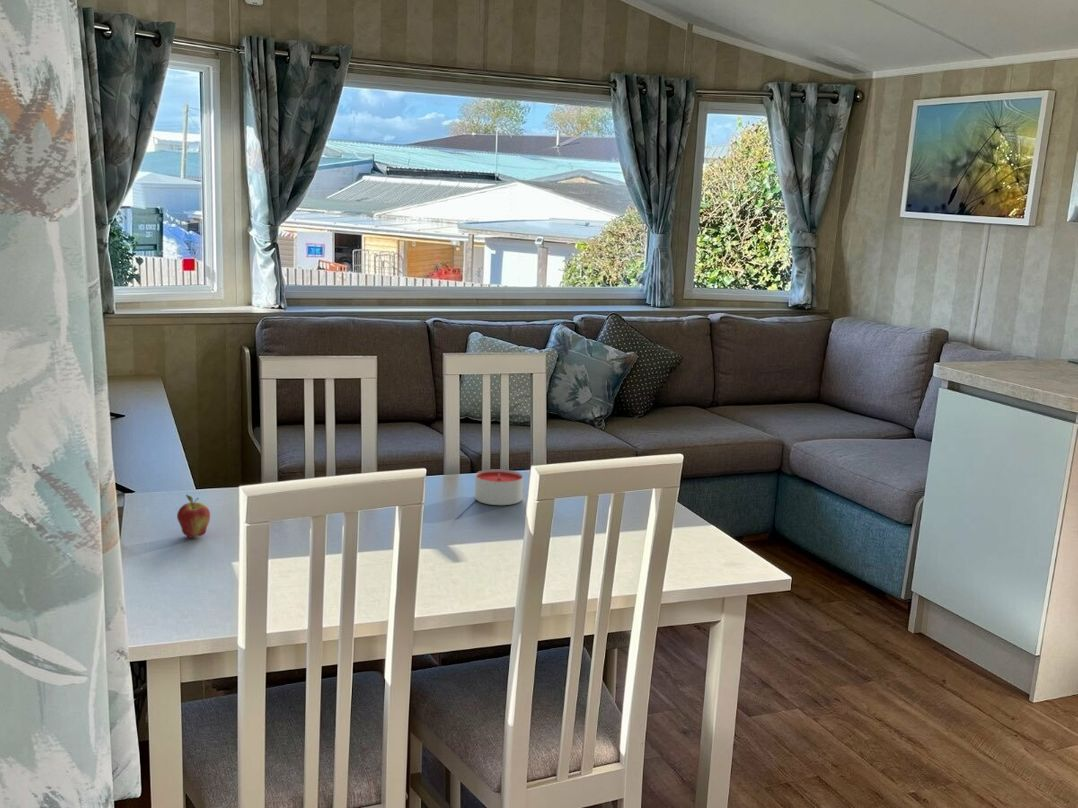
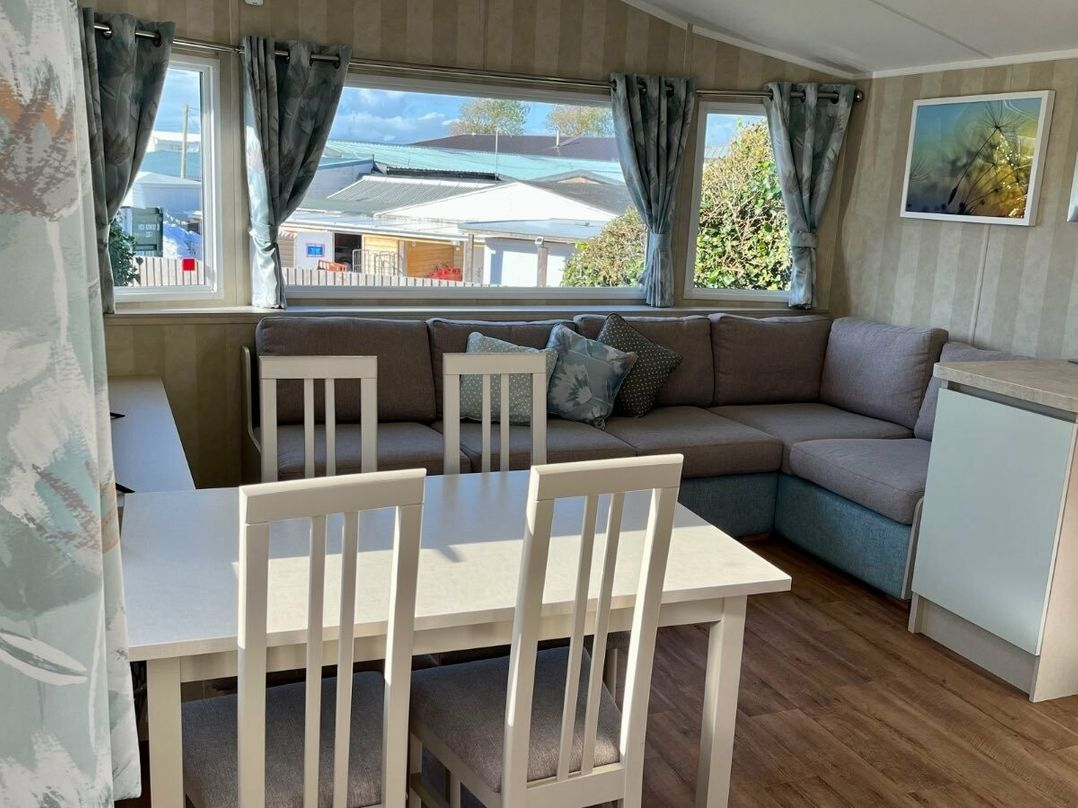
- candle (498, 486)
- fruit (193, 513)
